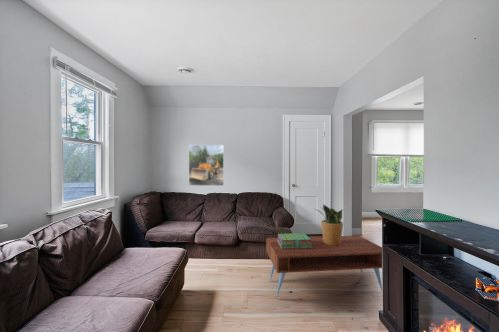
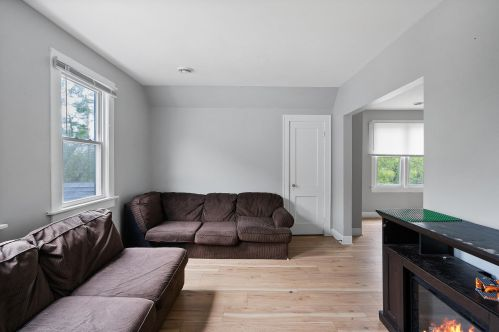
- potted plant (330, 224)
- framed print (206, 165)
- stack of books (293, 240)
- coffee table (323, 265)
